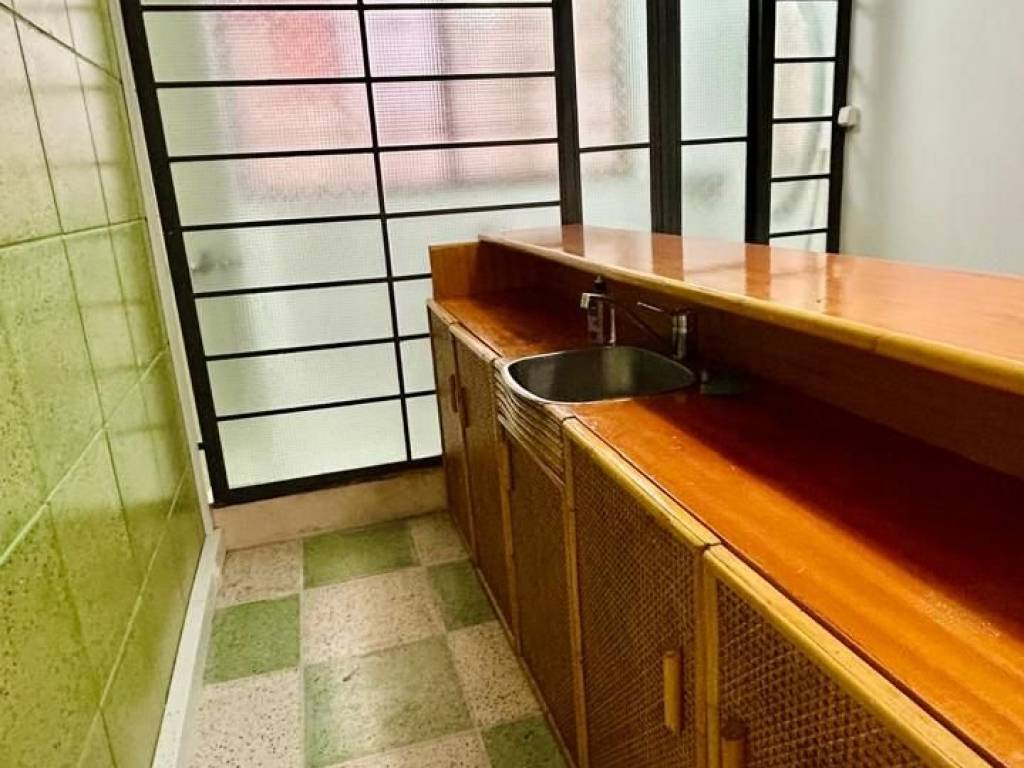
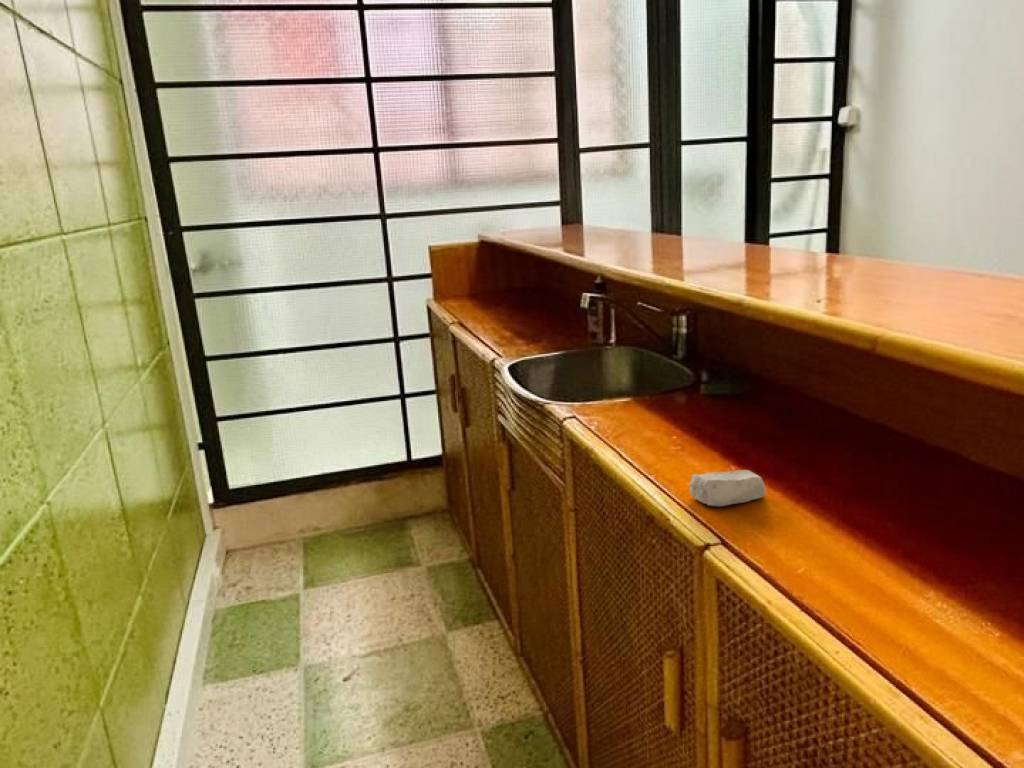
+ soap bar (729, 484)
